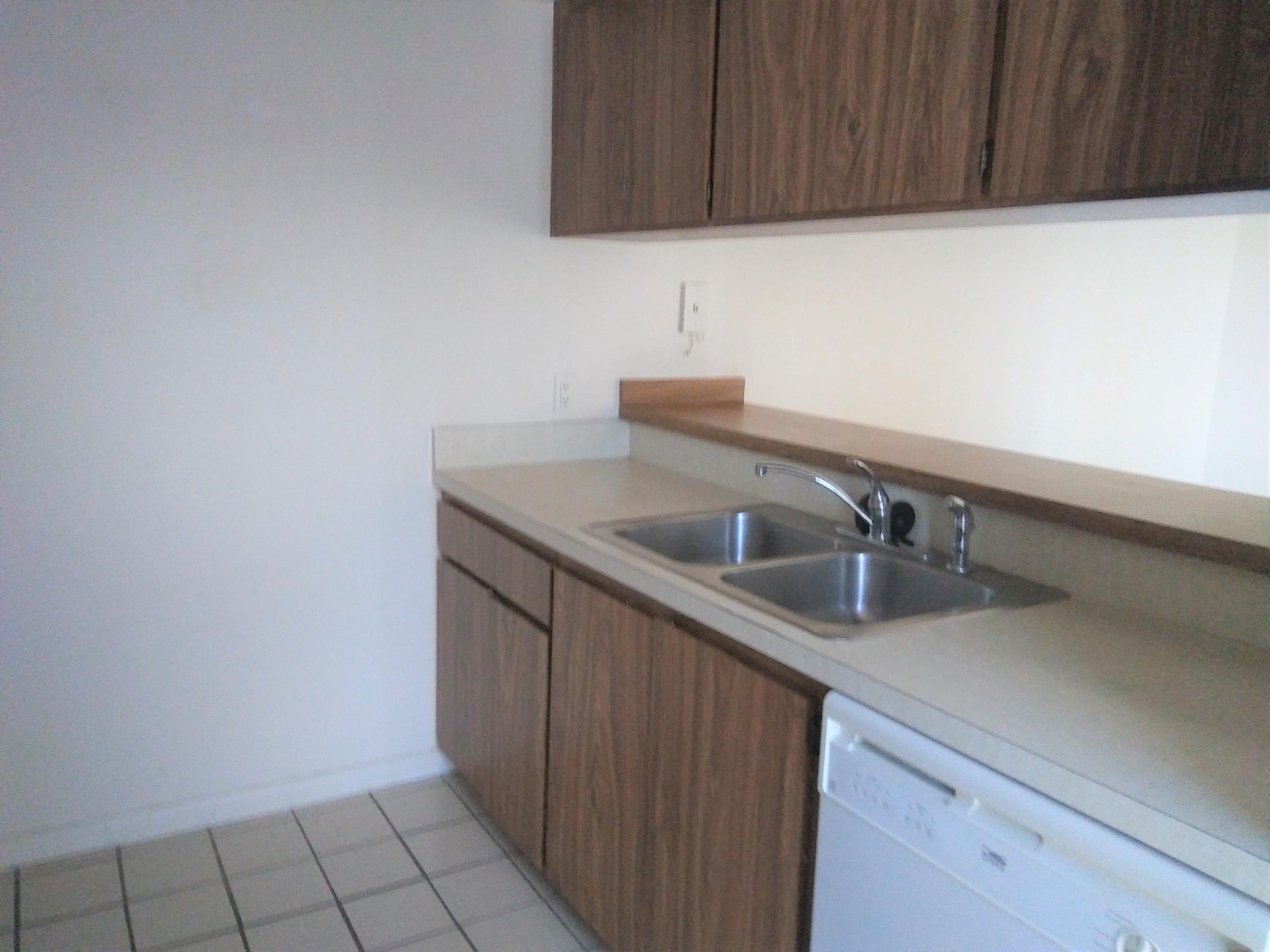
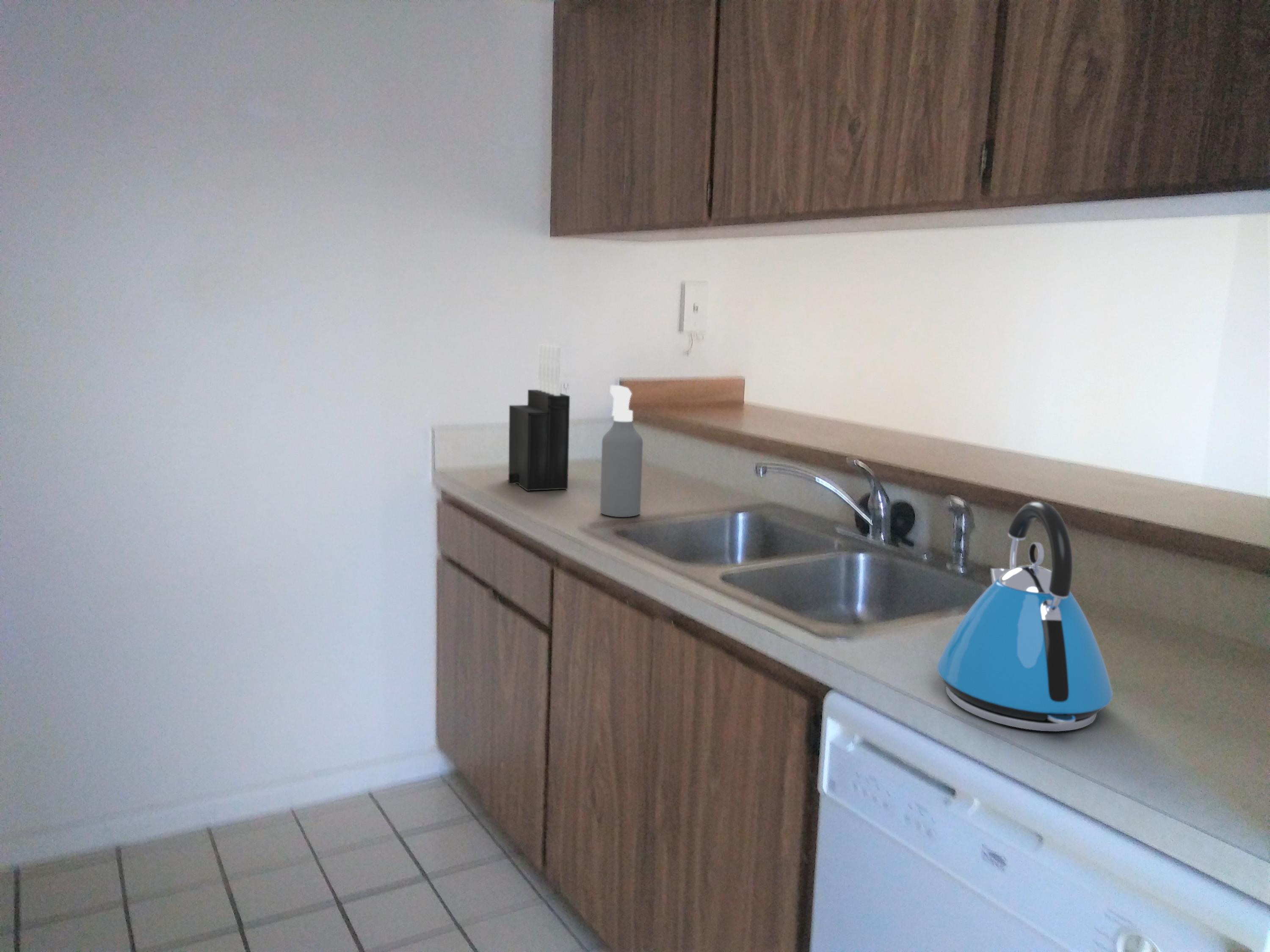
+ kettle (1033, 605)
+ spray bottle (620, 450)
+ knife block (534, 415)
